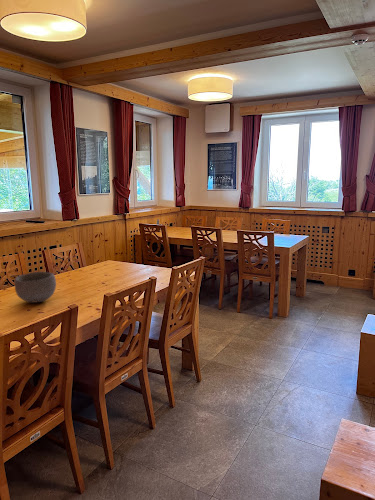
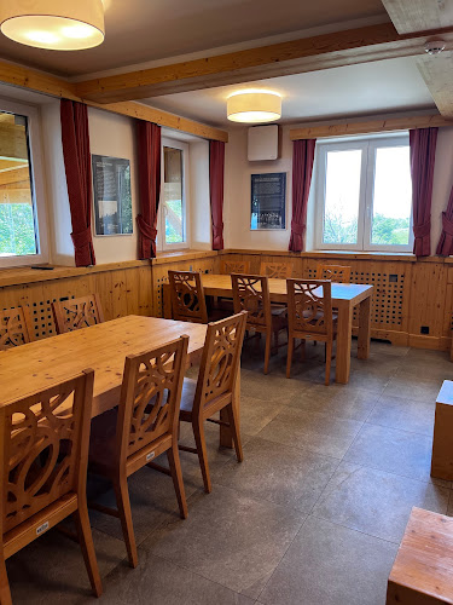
- bowl (36, 288)
